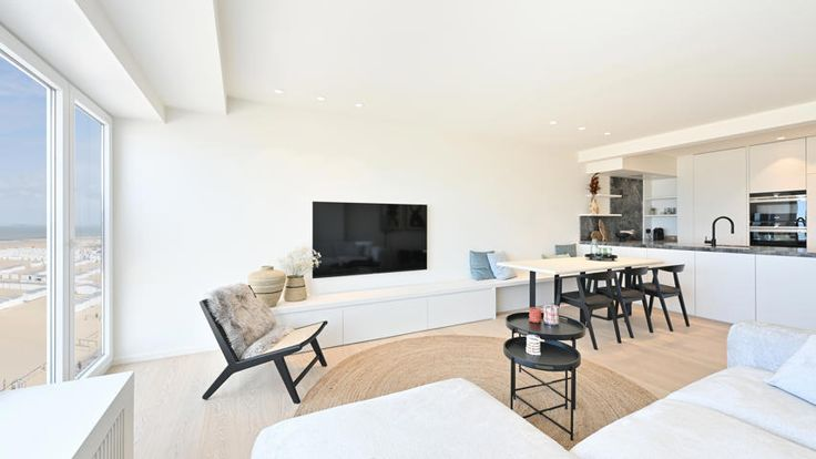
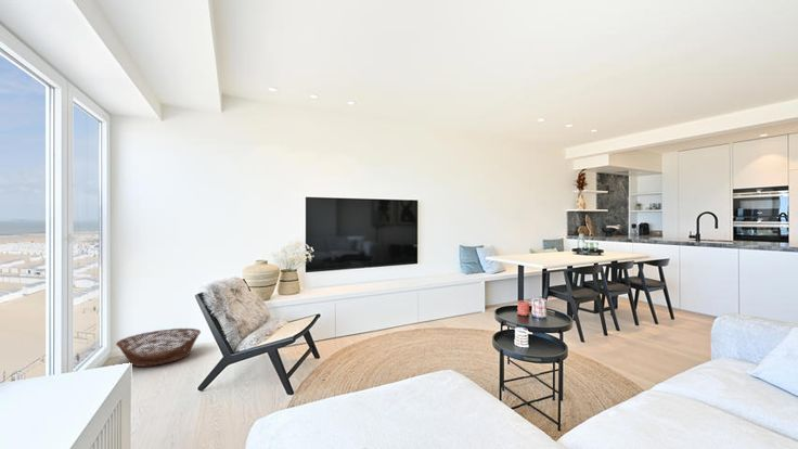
+ basket (160, 347)
